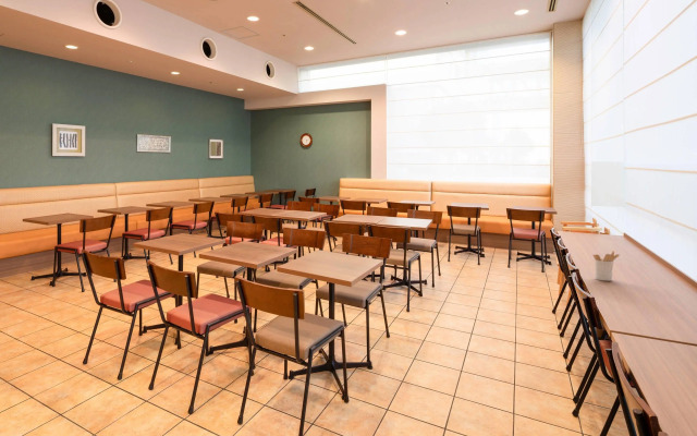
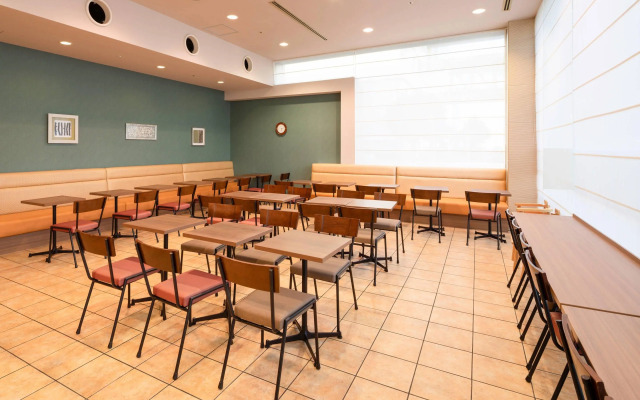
- utensil holder (606, 265)
